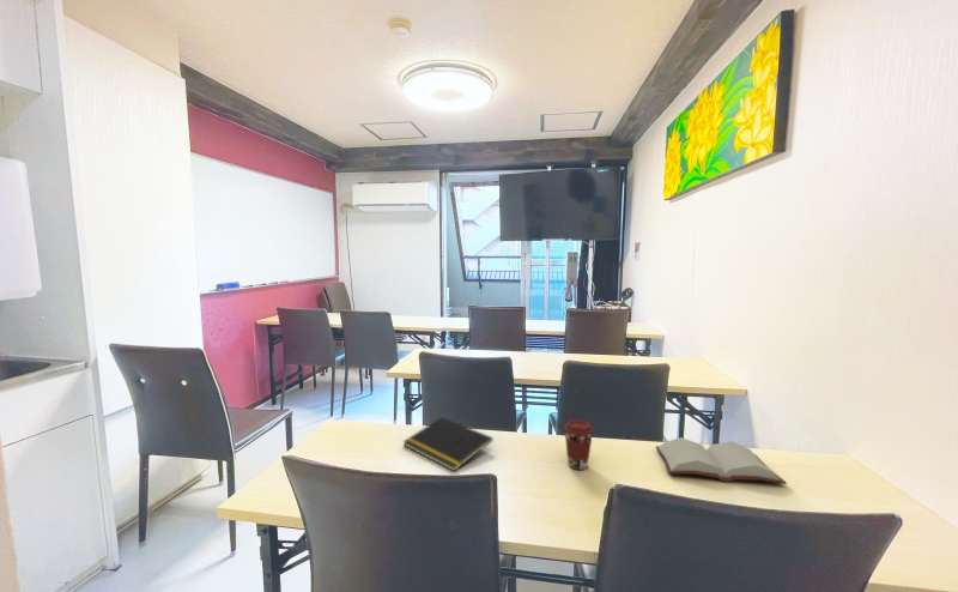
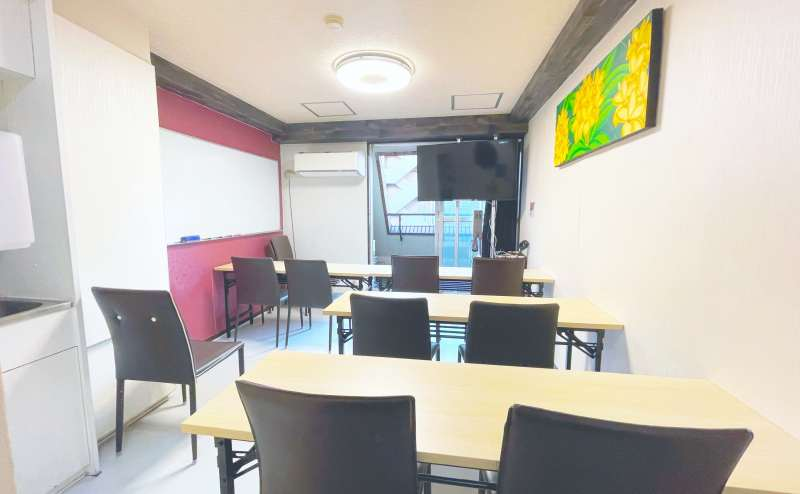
- coffee cup (577, 445)
- hardback book (714, 458)
- notepad (447, 441)
